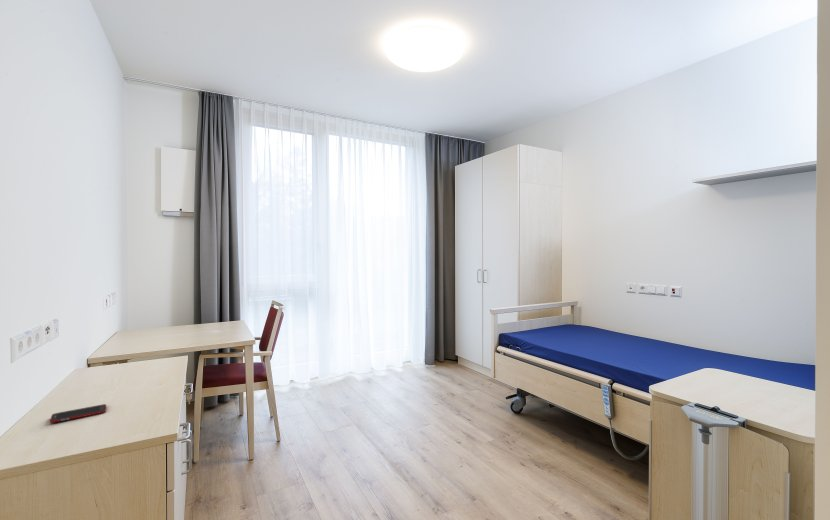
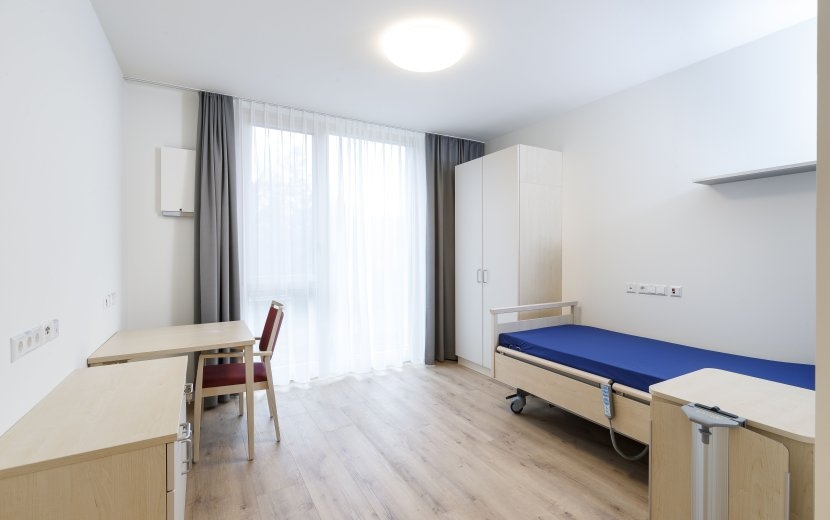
- cell phone (79, 413)
